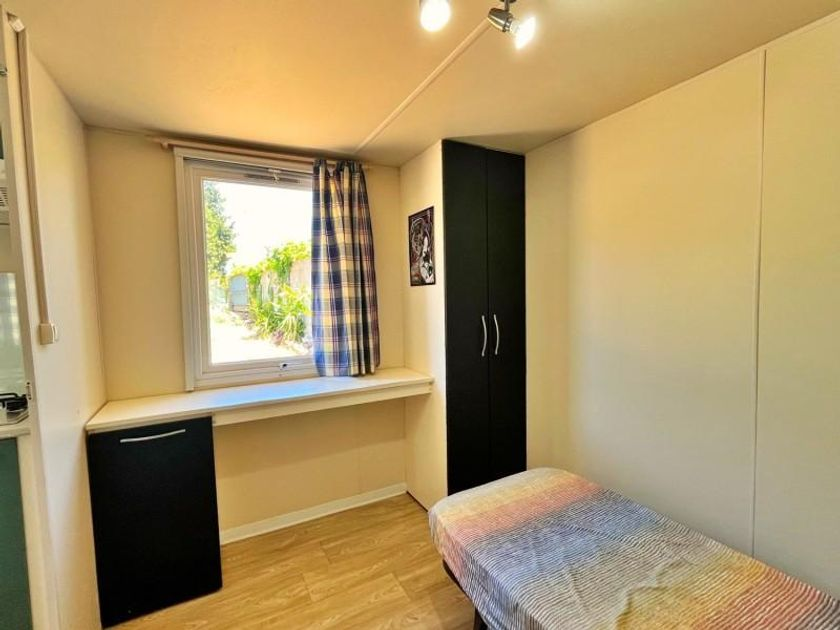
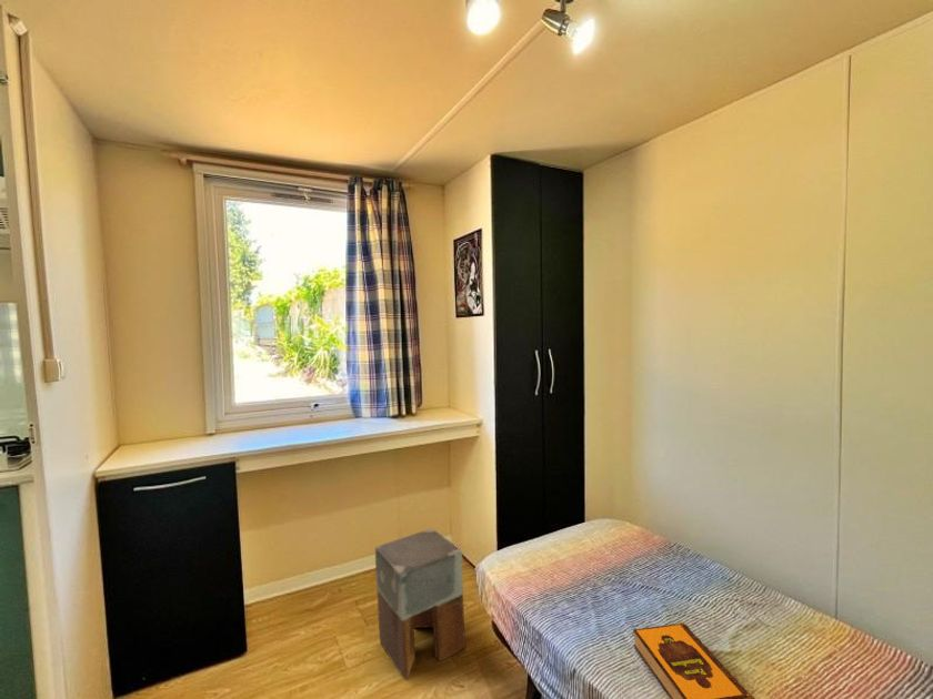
+ hardback book (689, 667)
+ stool (419, 597)
